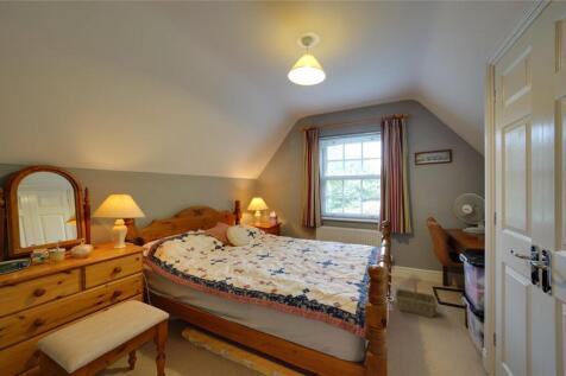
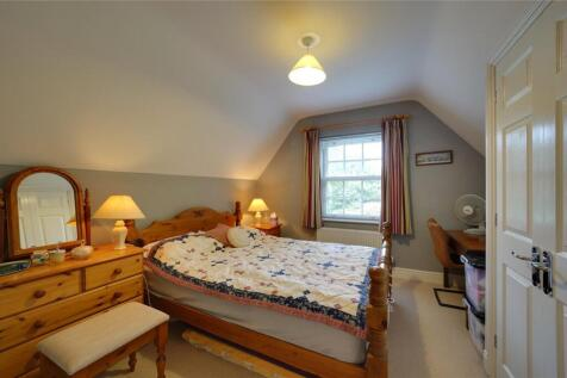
- basket (415, 297)
